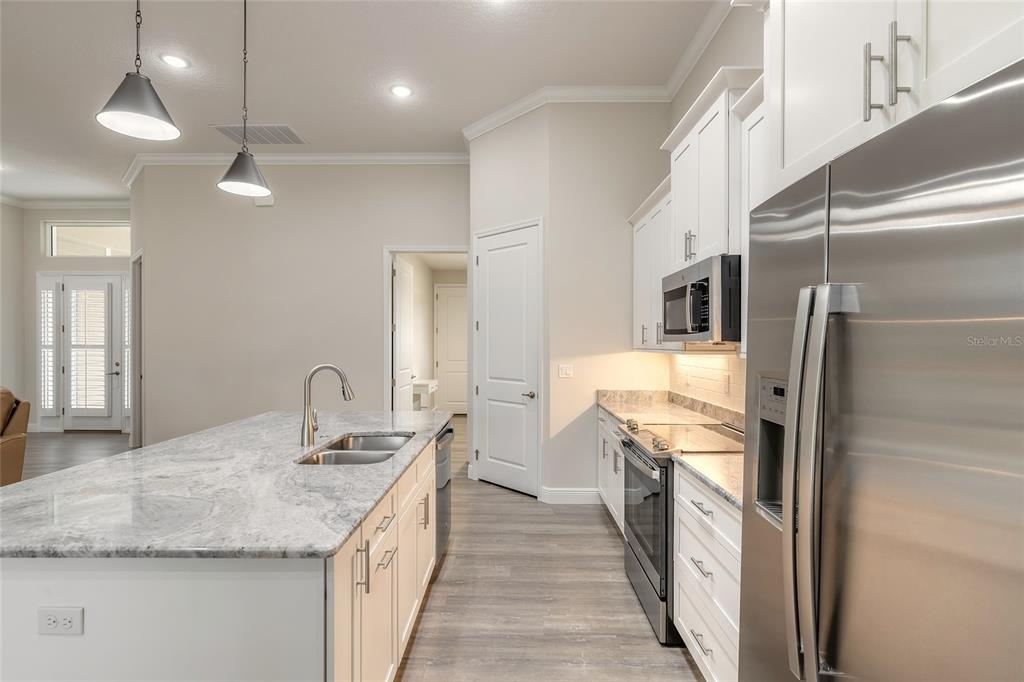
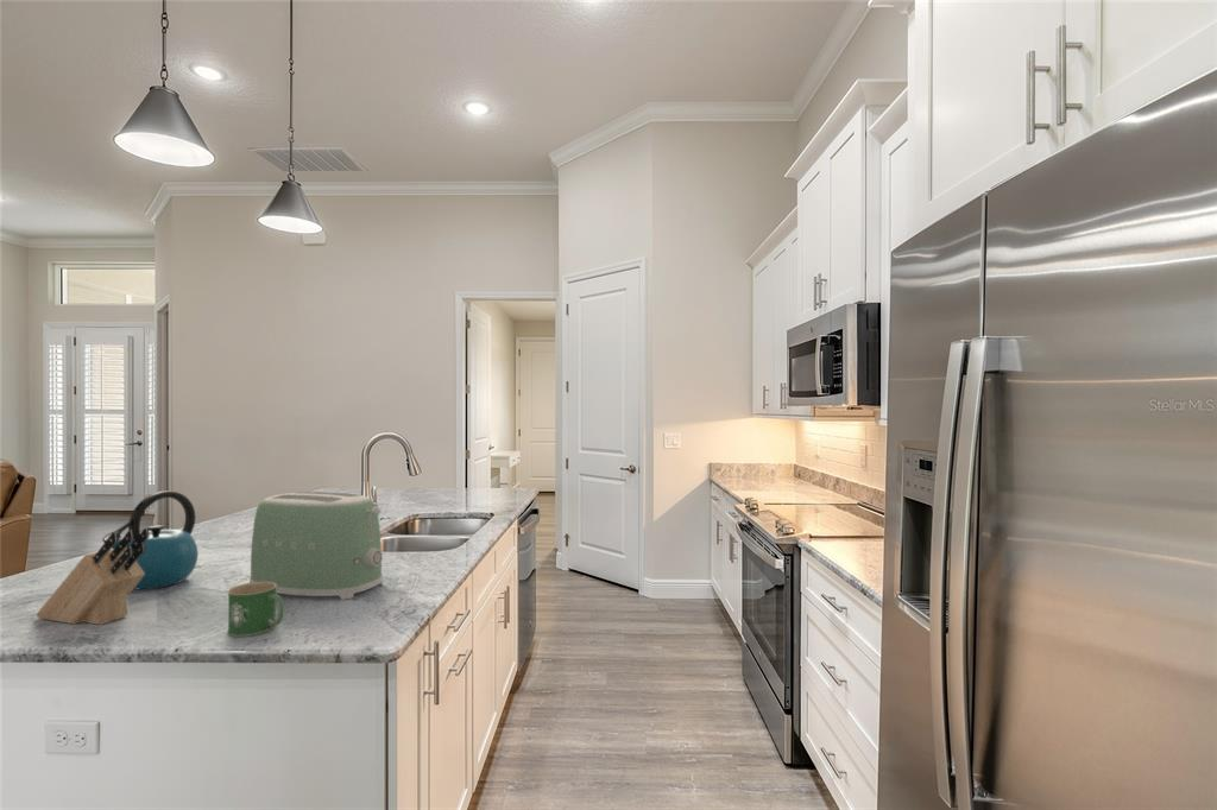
+ mug (258, 608)
+ toaster (316, 539)
+ knife block (96, 571)
+ kettle (151, 538)
